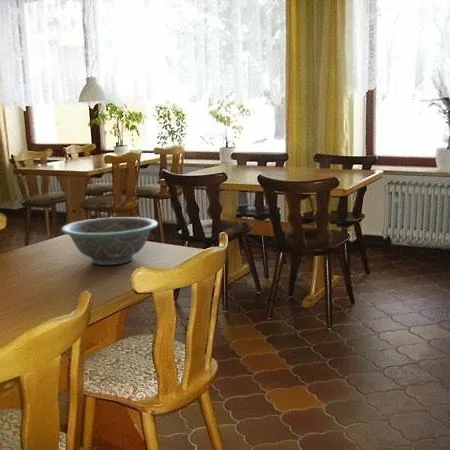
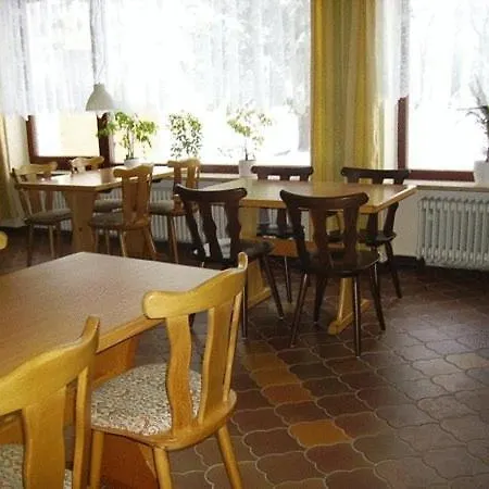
- decorative bowl (111, 242)
